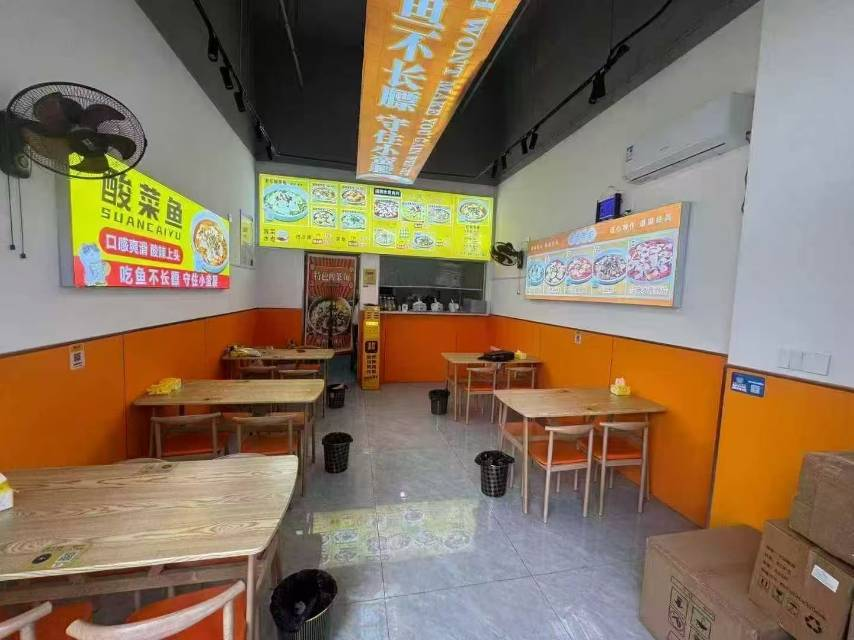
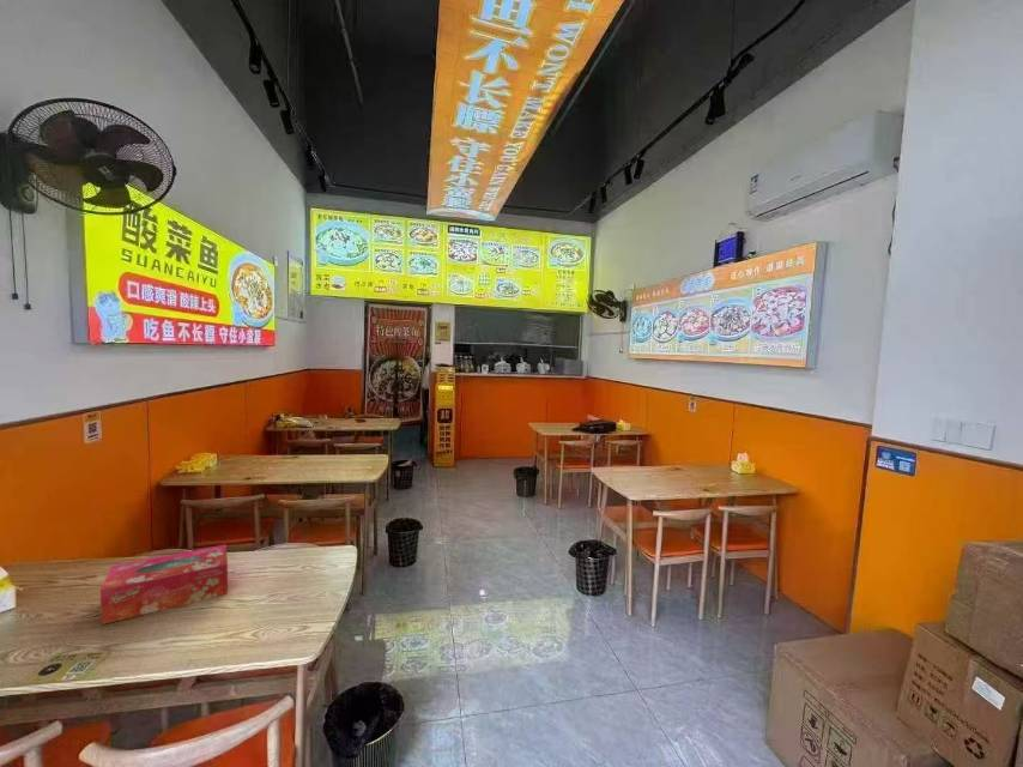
+ tissue box (170, 580)
